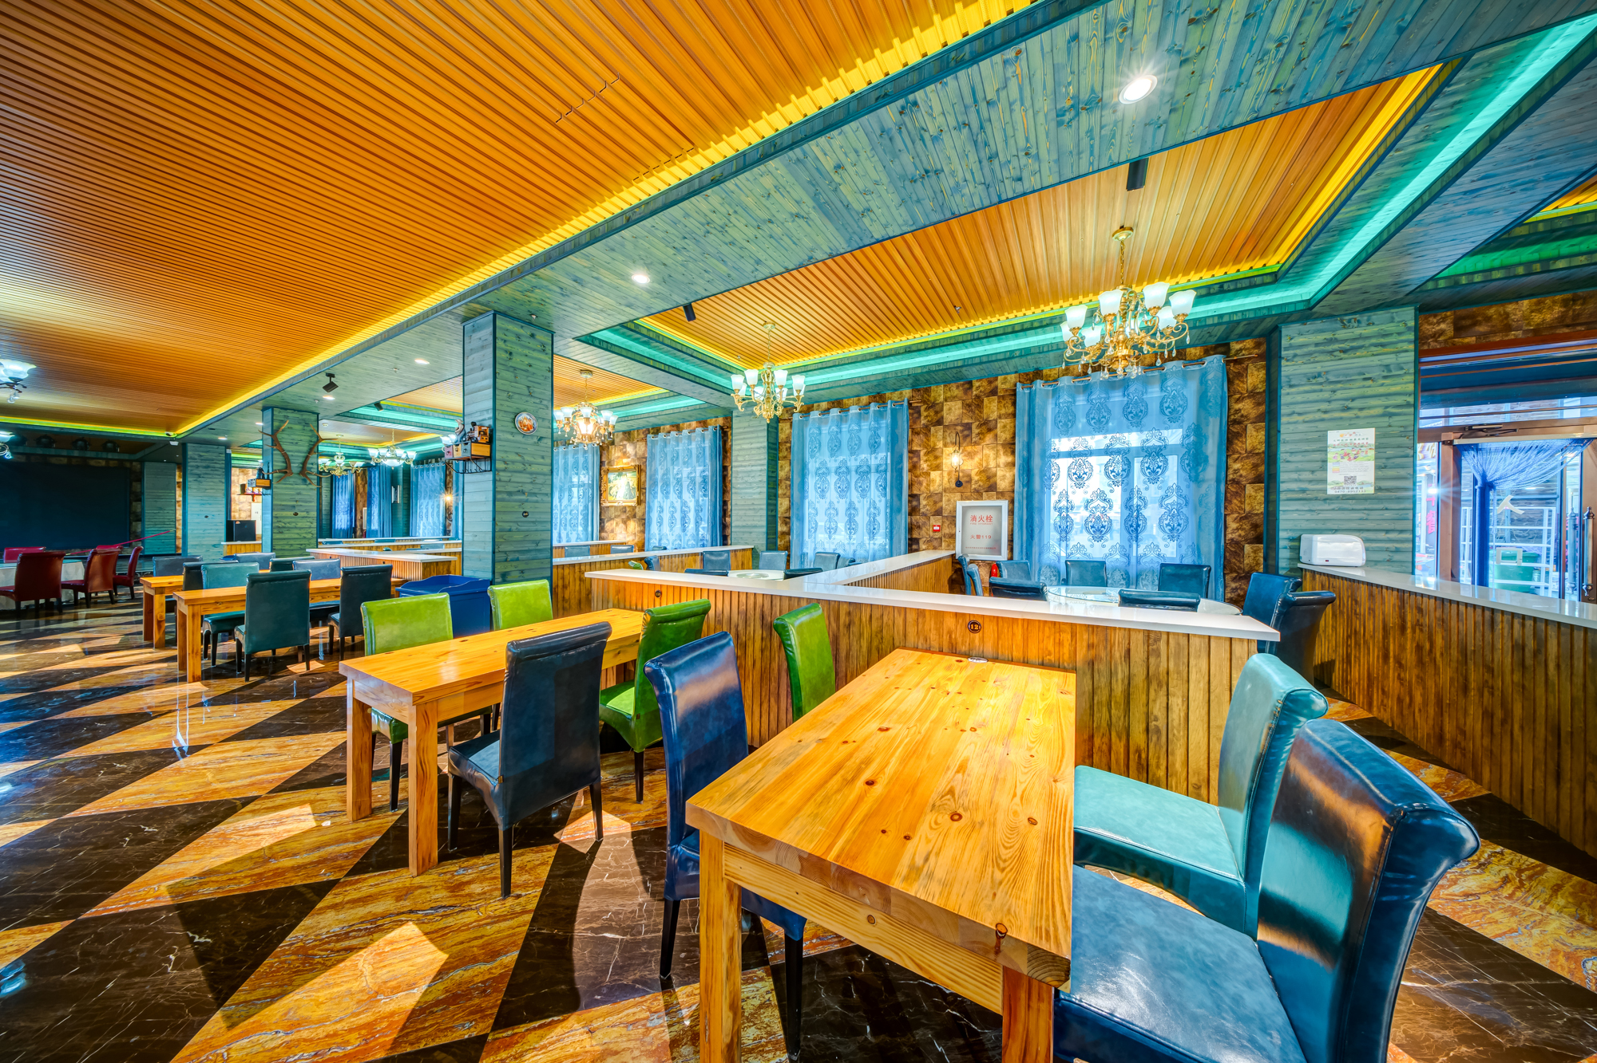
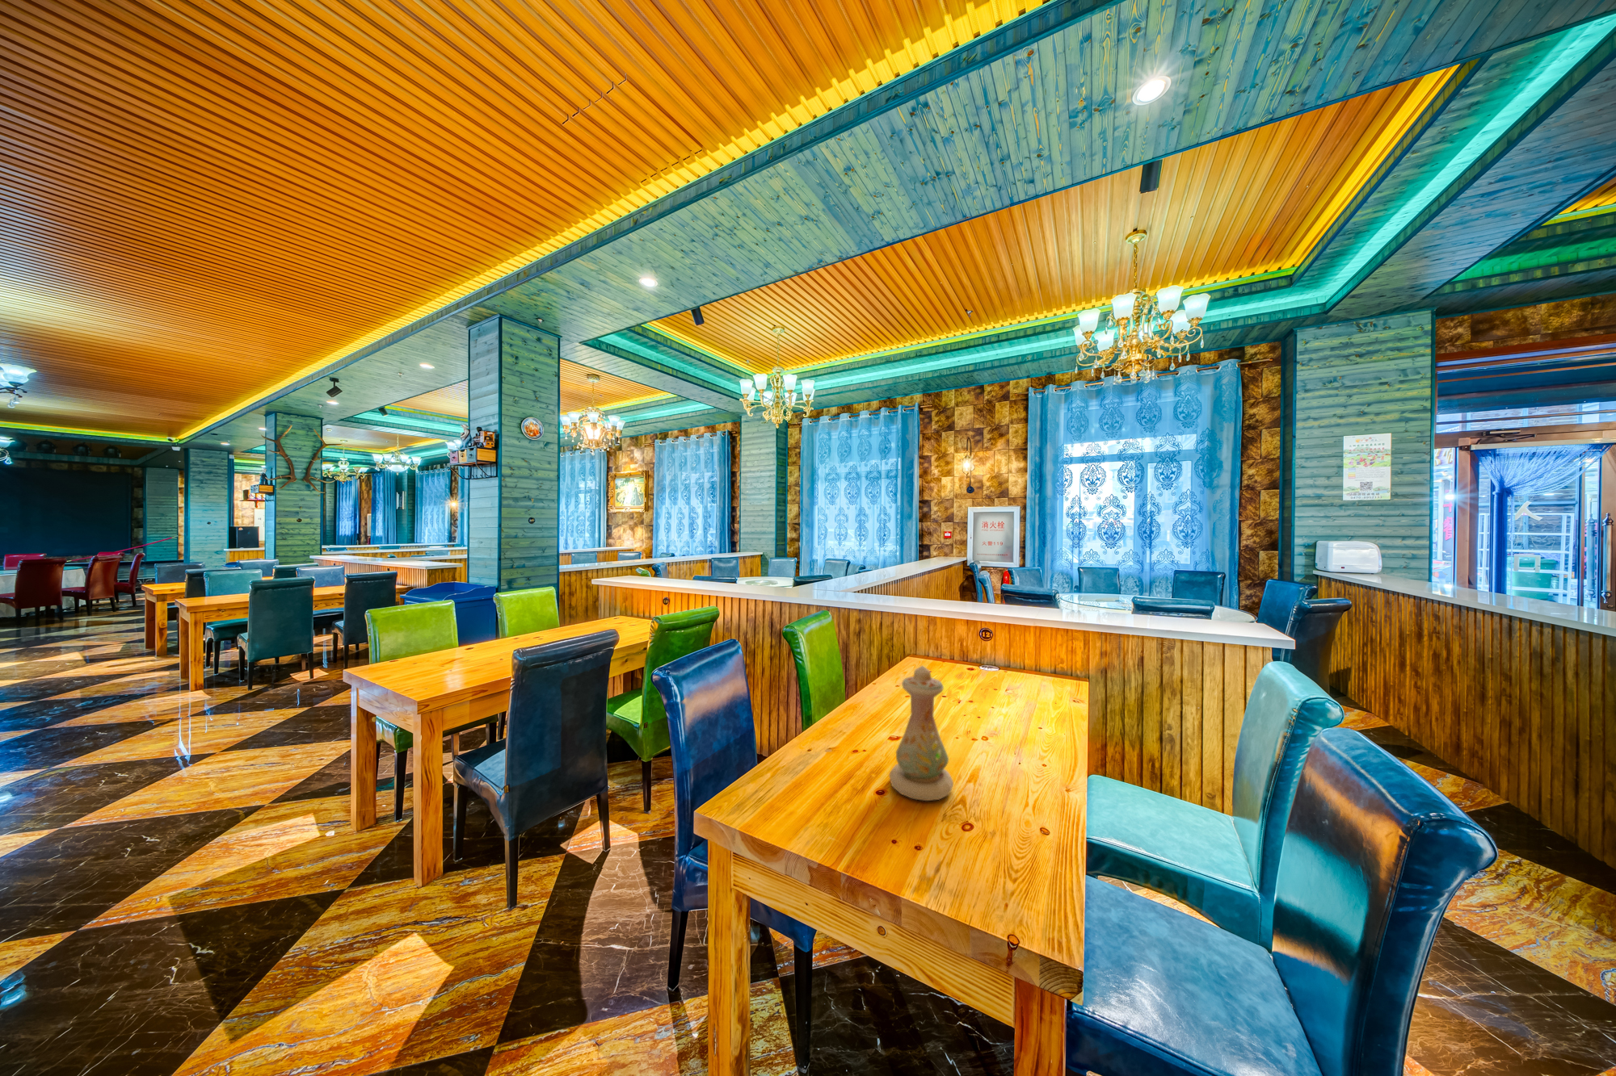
+ vase (922, 725)
